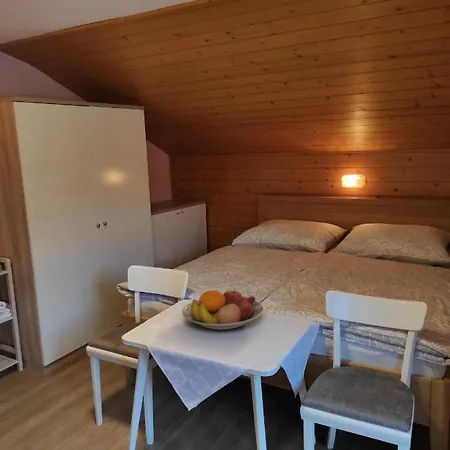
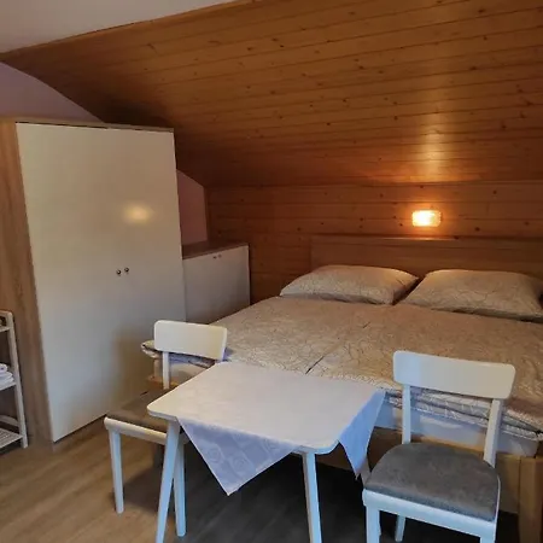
- fruit bowl (222, 306)
